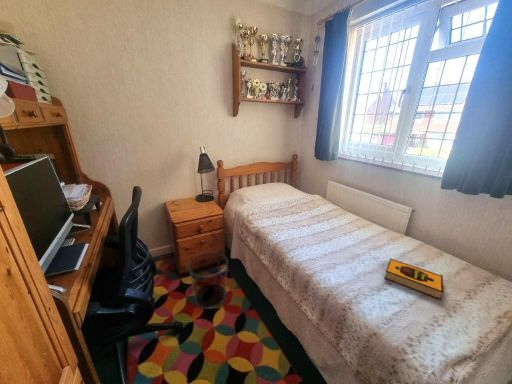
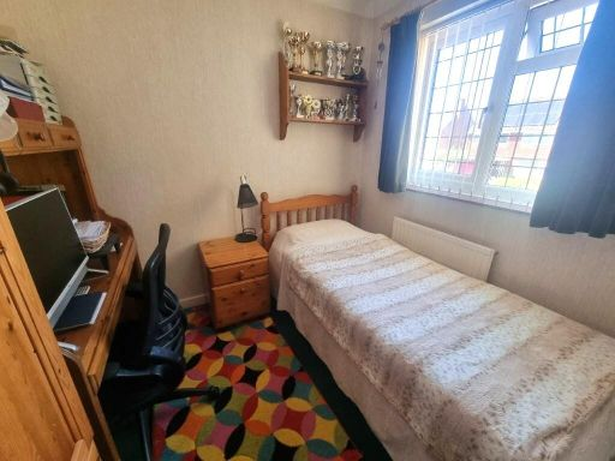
- hardback book (413, 276)
- waste bin (209, 280)
